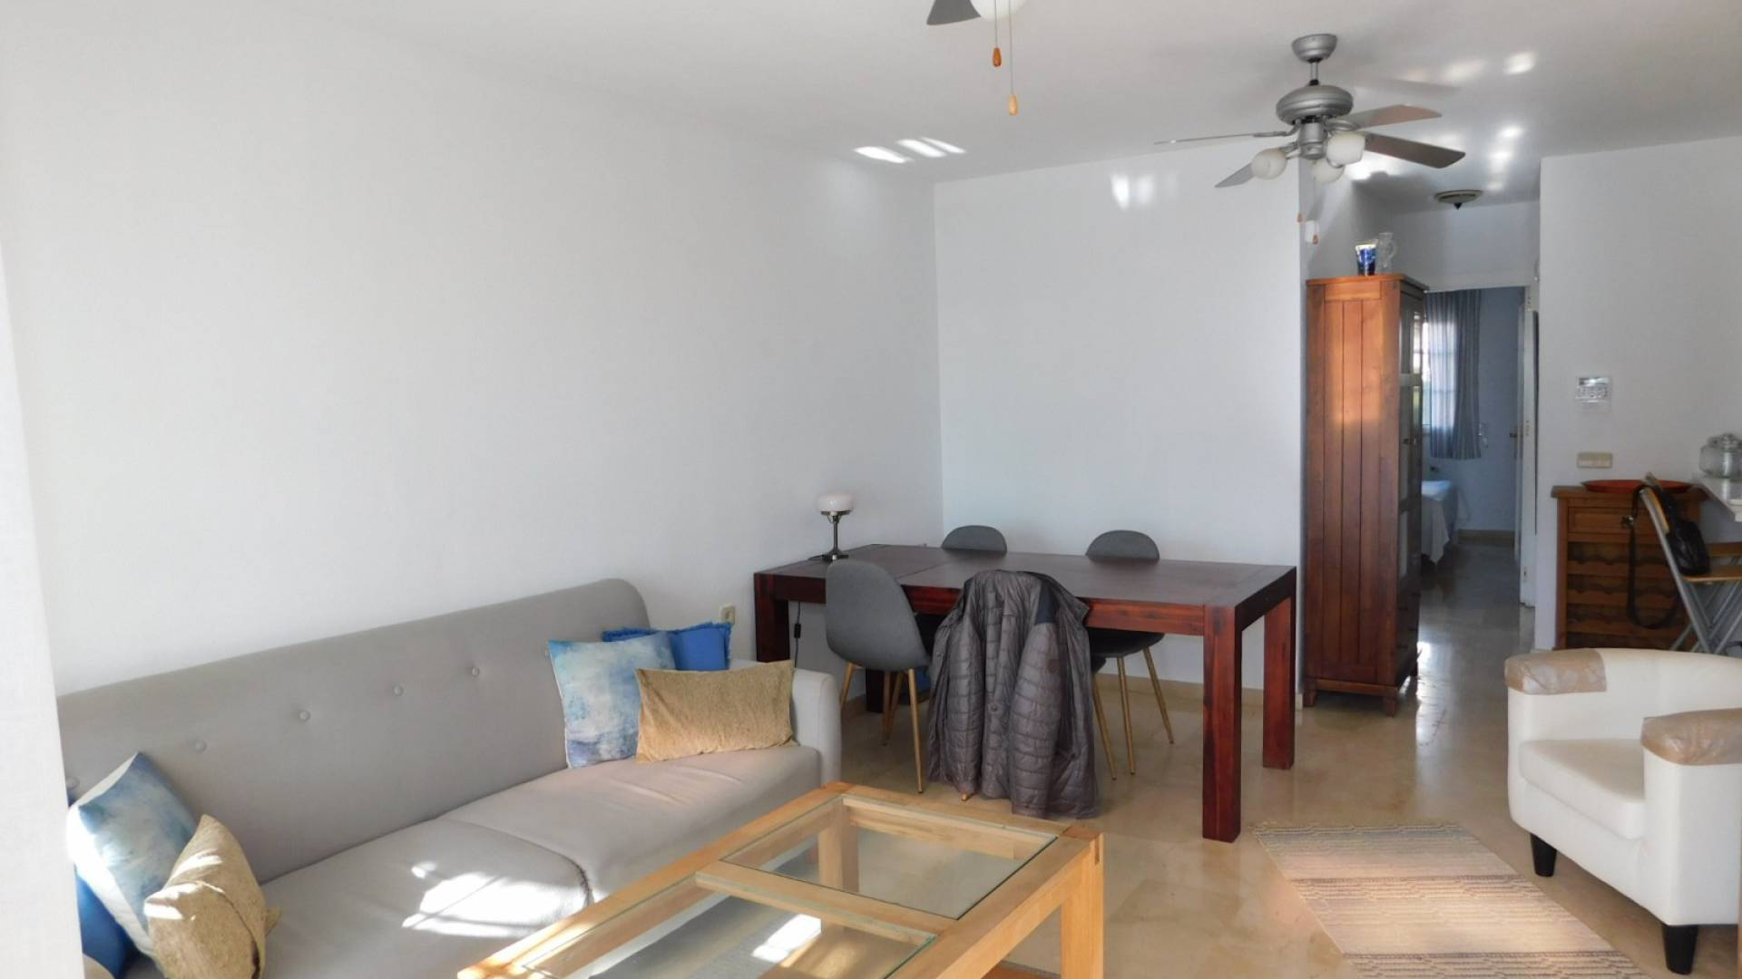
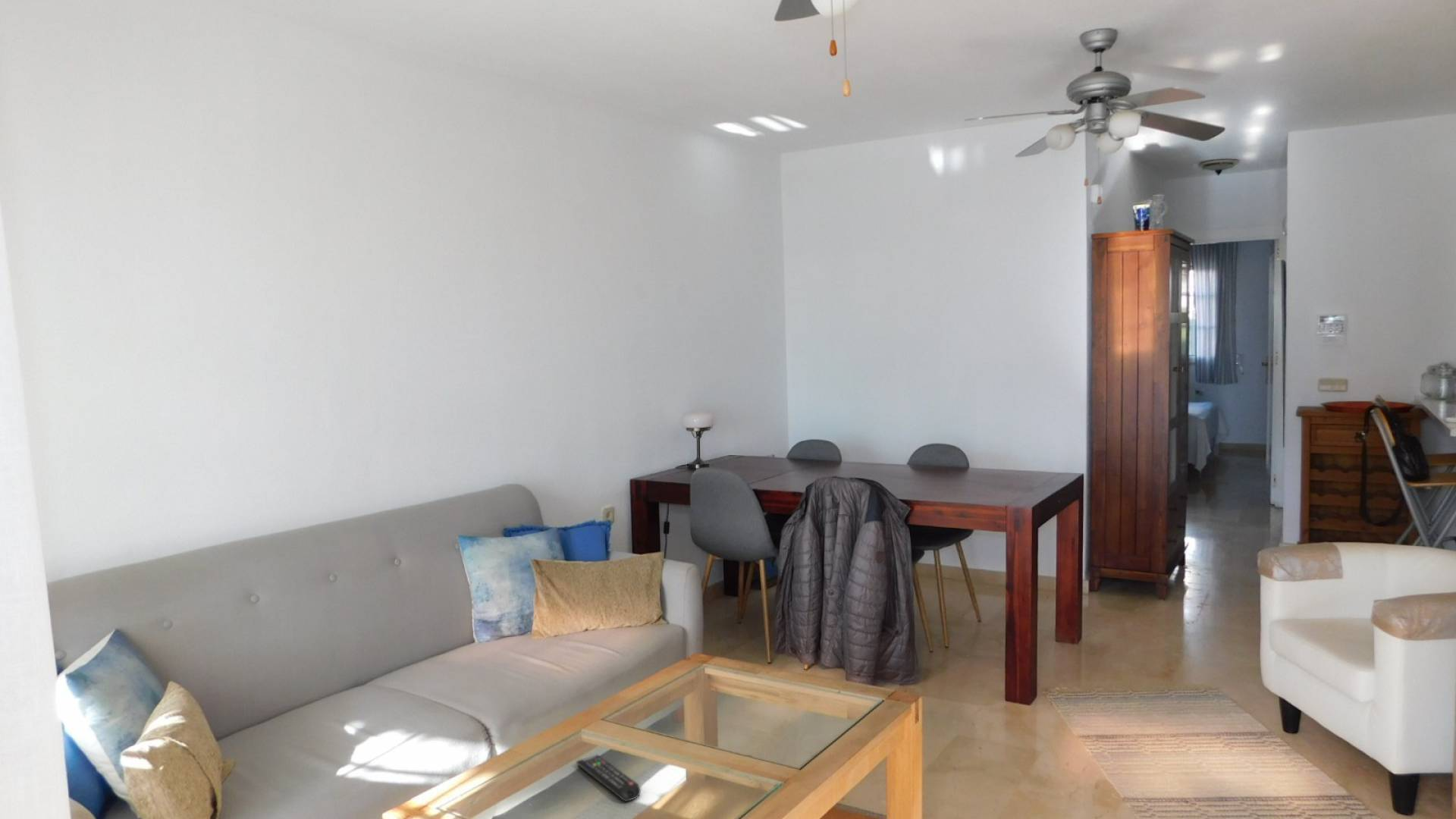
+ remote control (607, 776)
